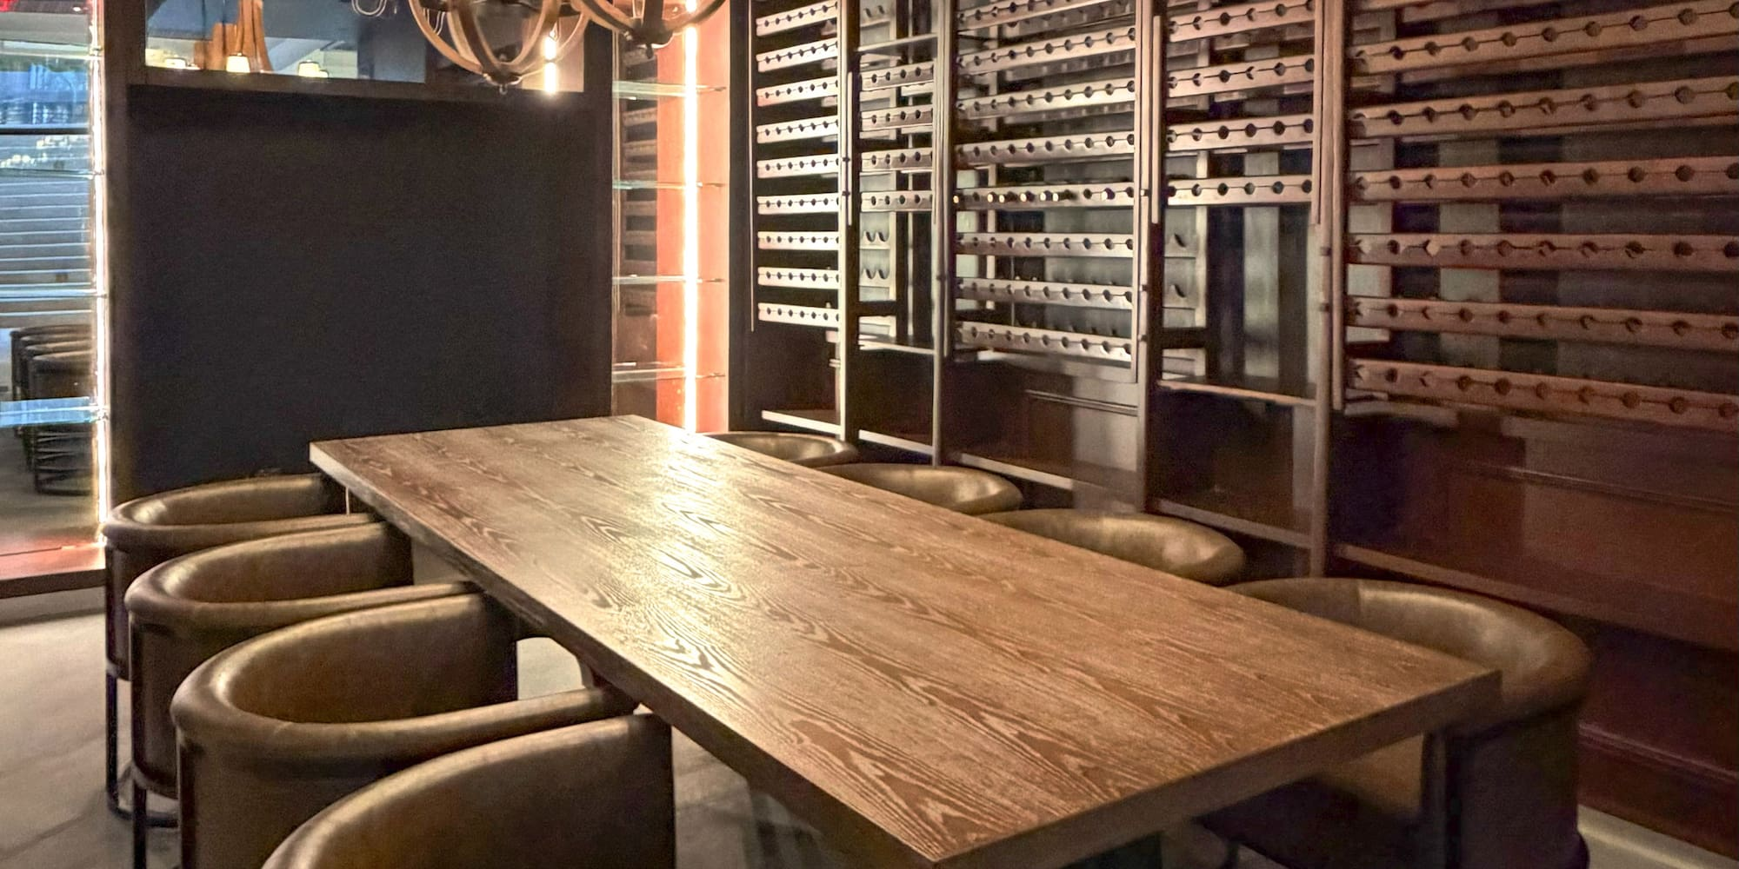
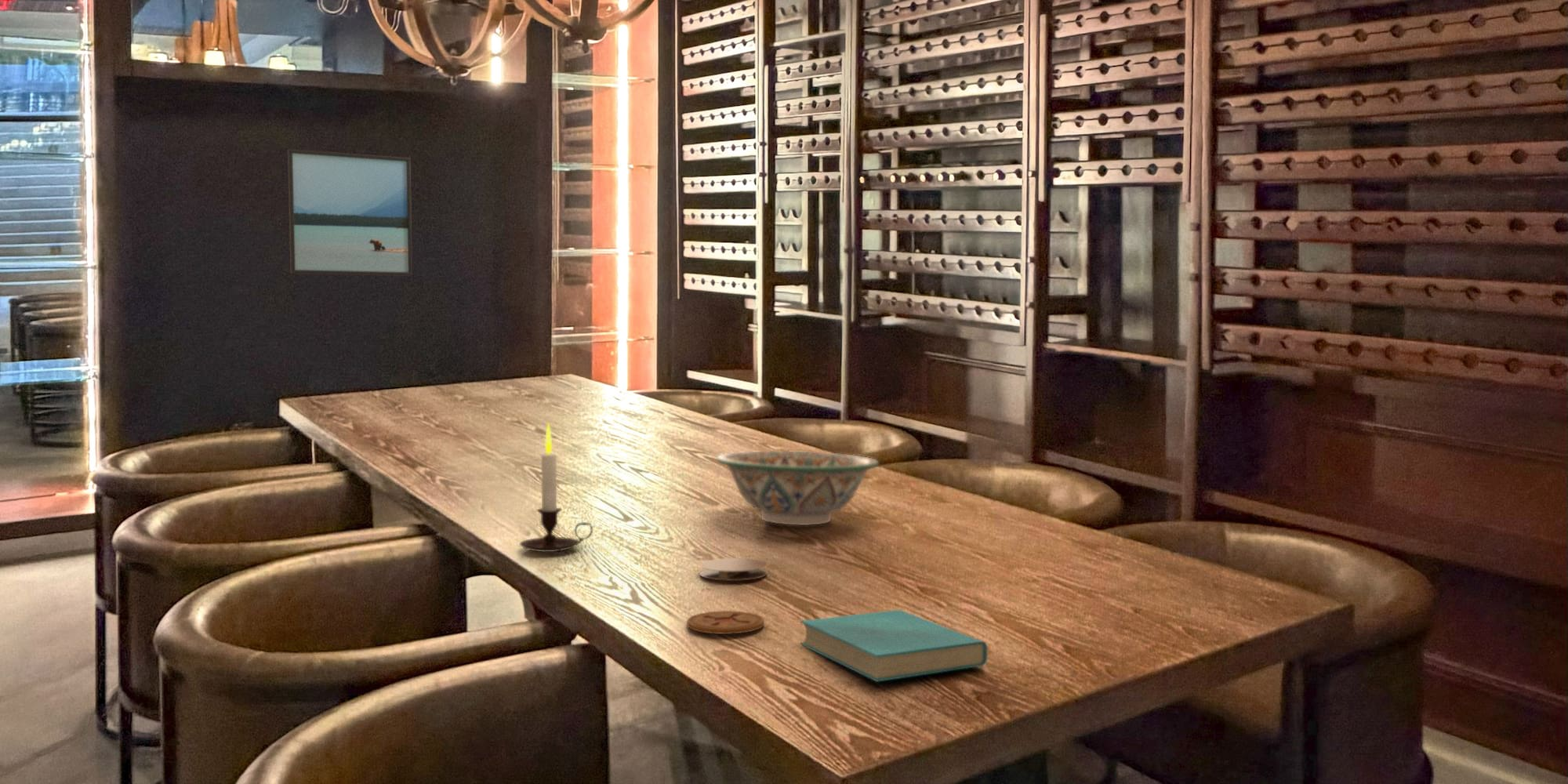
+ candle (556, 485)
+ decorative bowl (797, 488)
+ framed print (351, 214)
+ book (891, 642)
+ coaster (733, 568)
+ coaster (725, 622)
